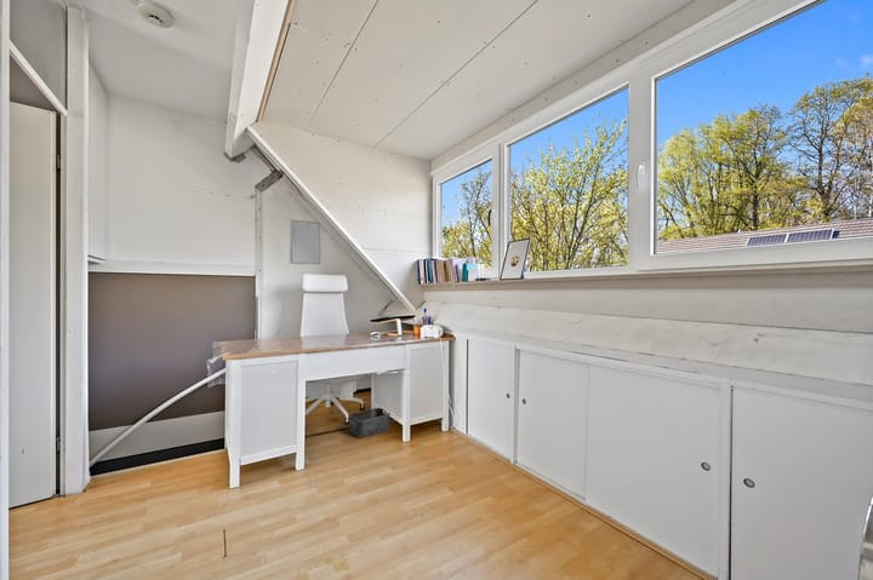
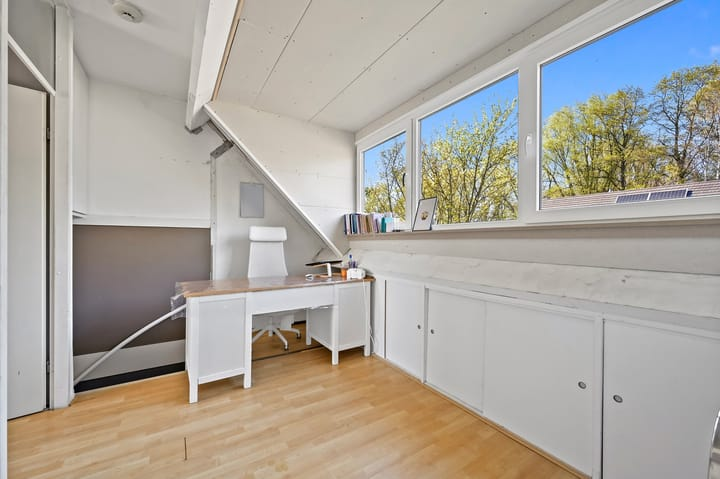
- storage bin (370, 421)
